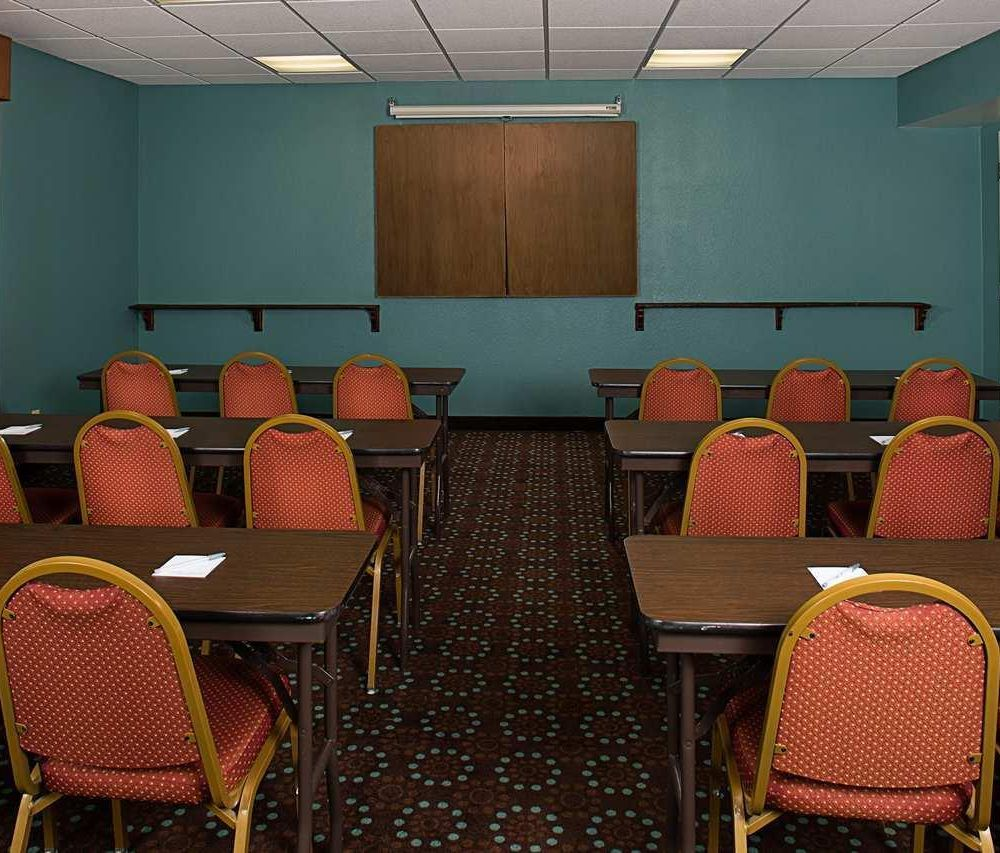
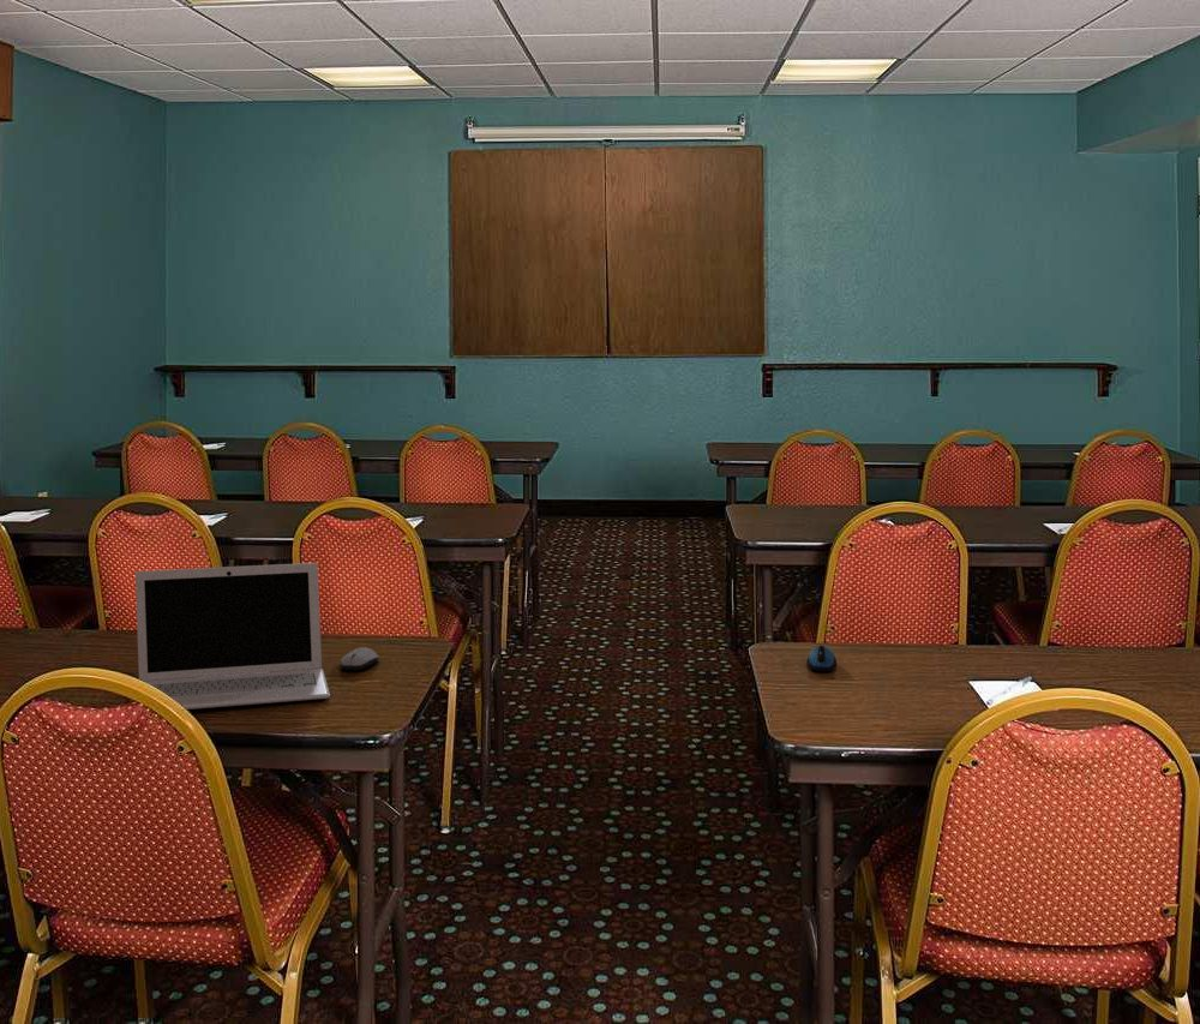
+ computer mouse (359, 657)
+ laptop (229, 633)
+ computer mouse (822, 655)
